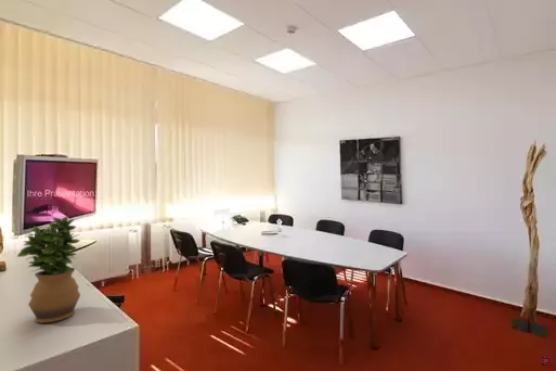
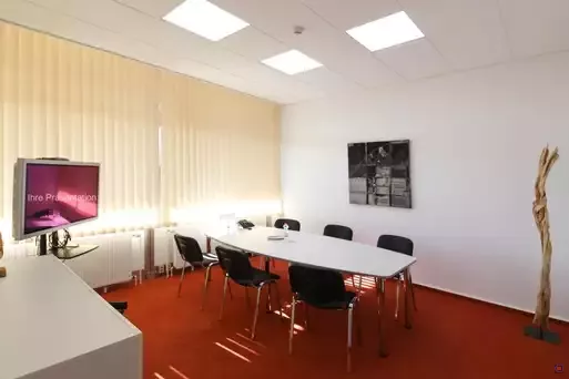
- potted plant (53, 265)
